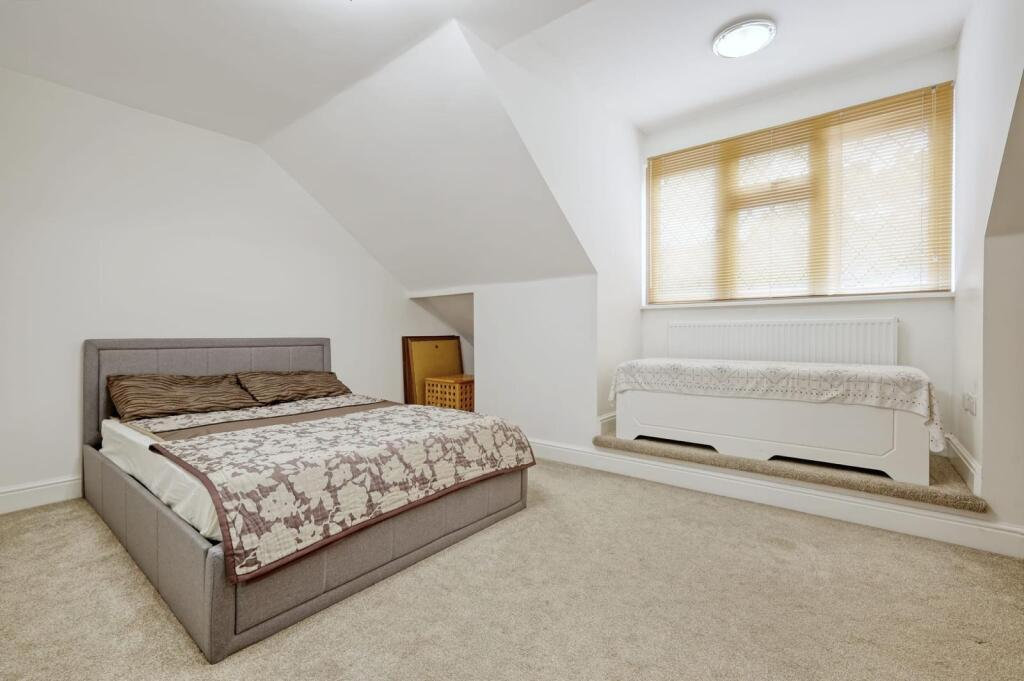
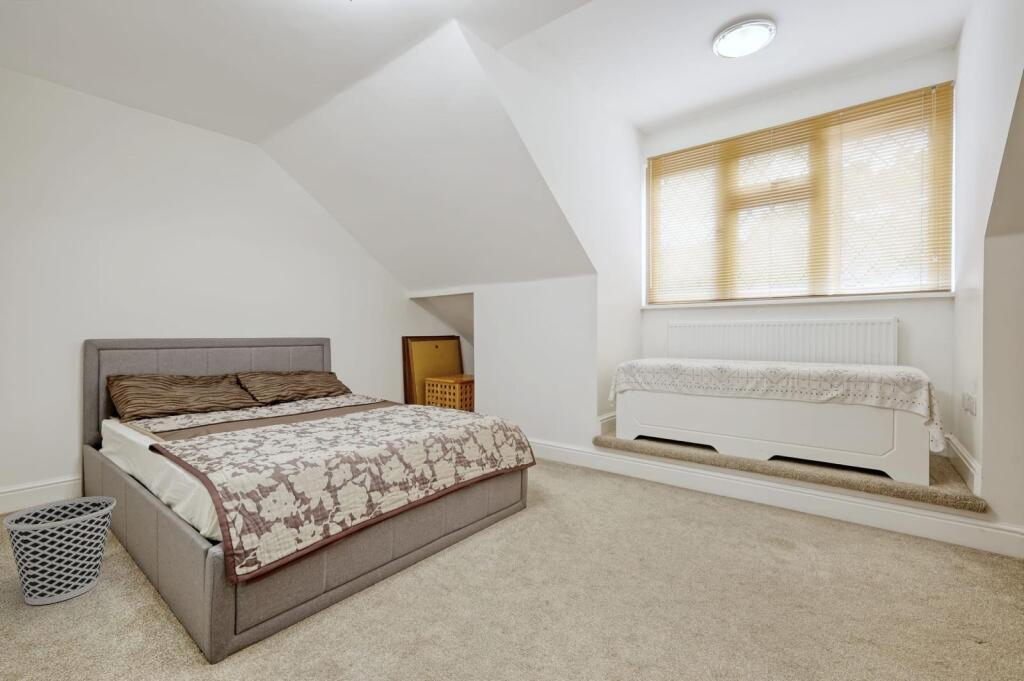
+ wastebasket (63, 549)
